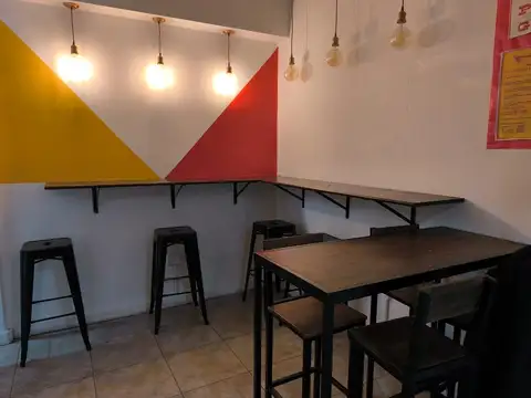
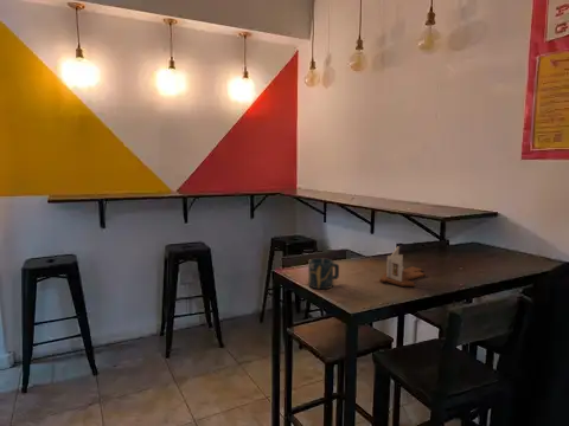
+ cup (324, 272)
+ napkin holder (402, 263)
